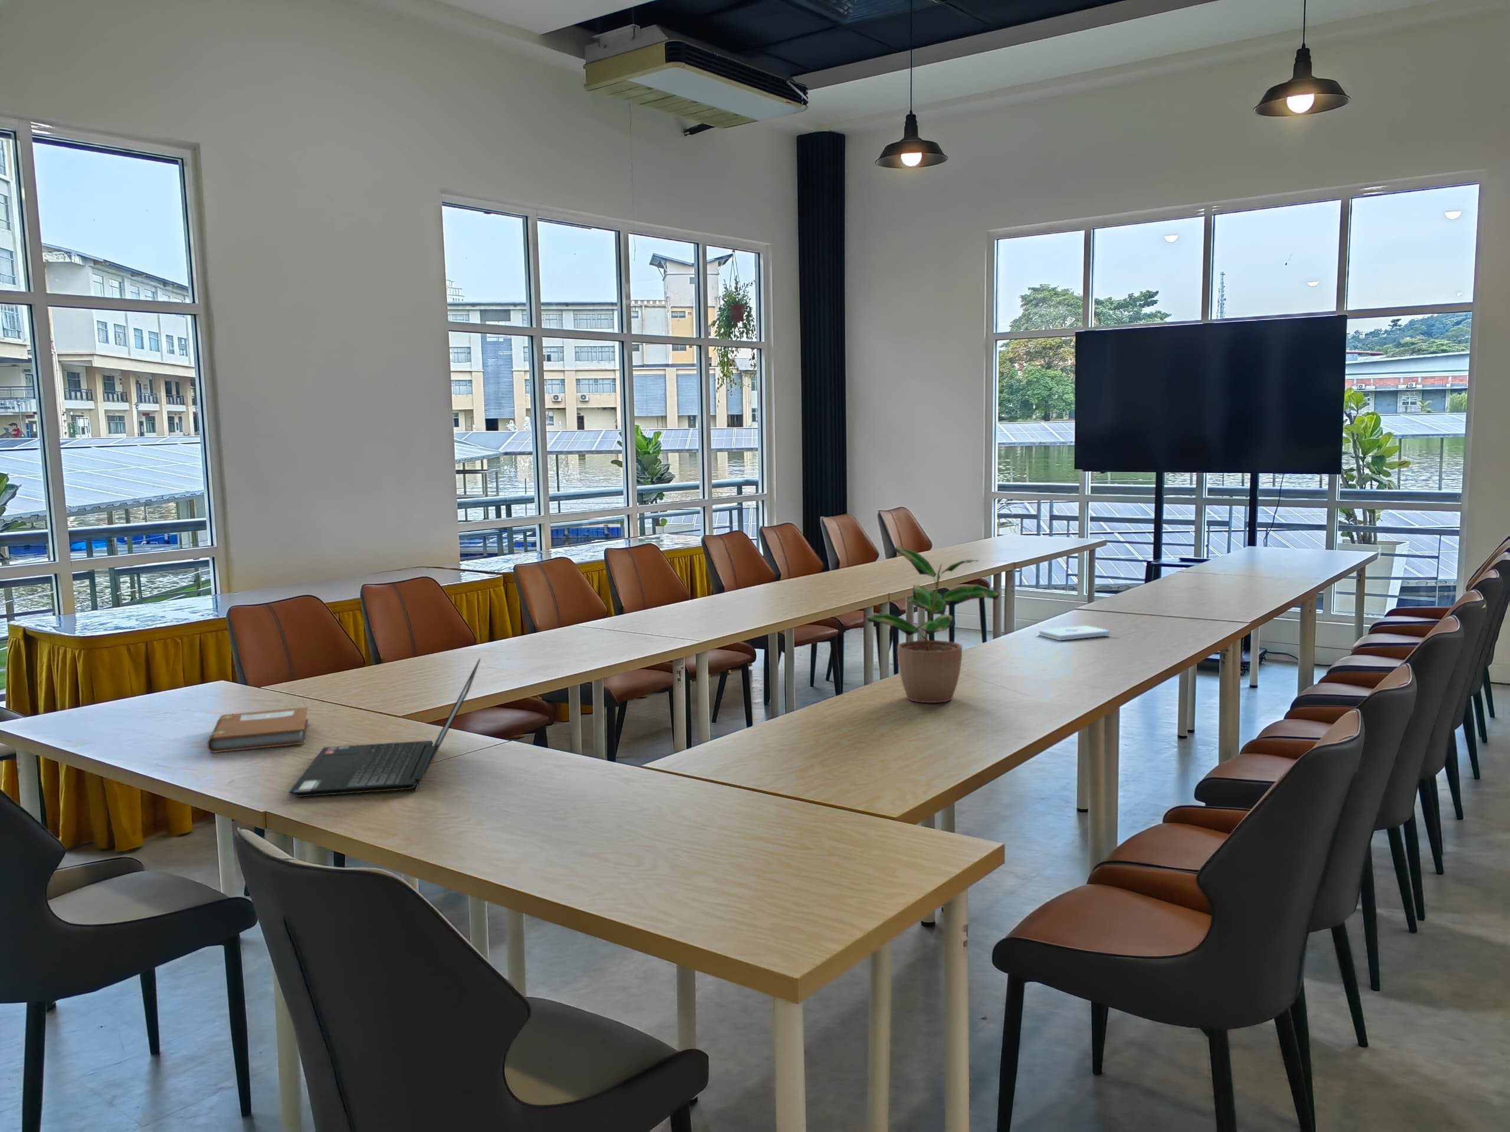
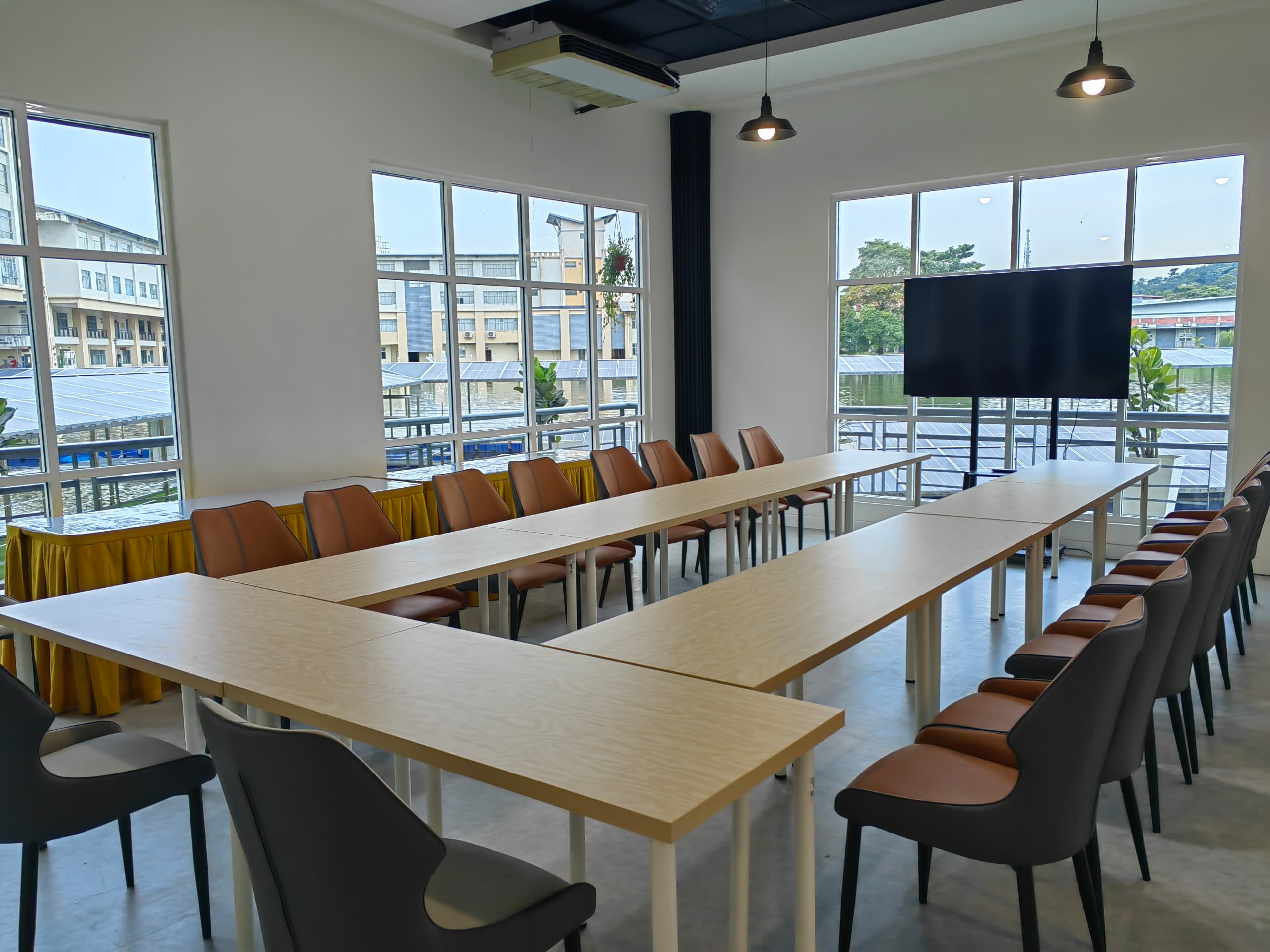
- laptop computer (396, 742)
- potted plant (936, 624)
- notepad (1072, 633)
- notebook (260, 728)
